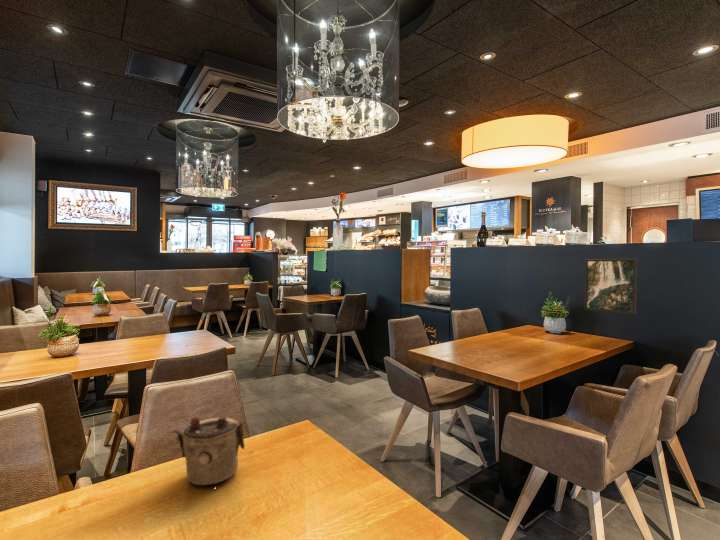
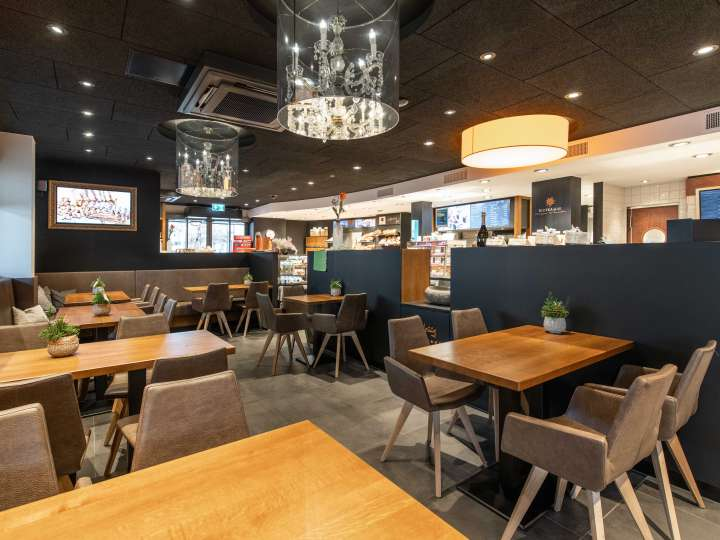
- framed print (609, 285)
- teapot (209, 445)
